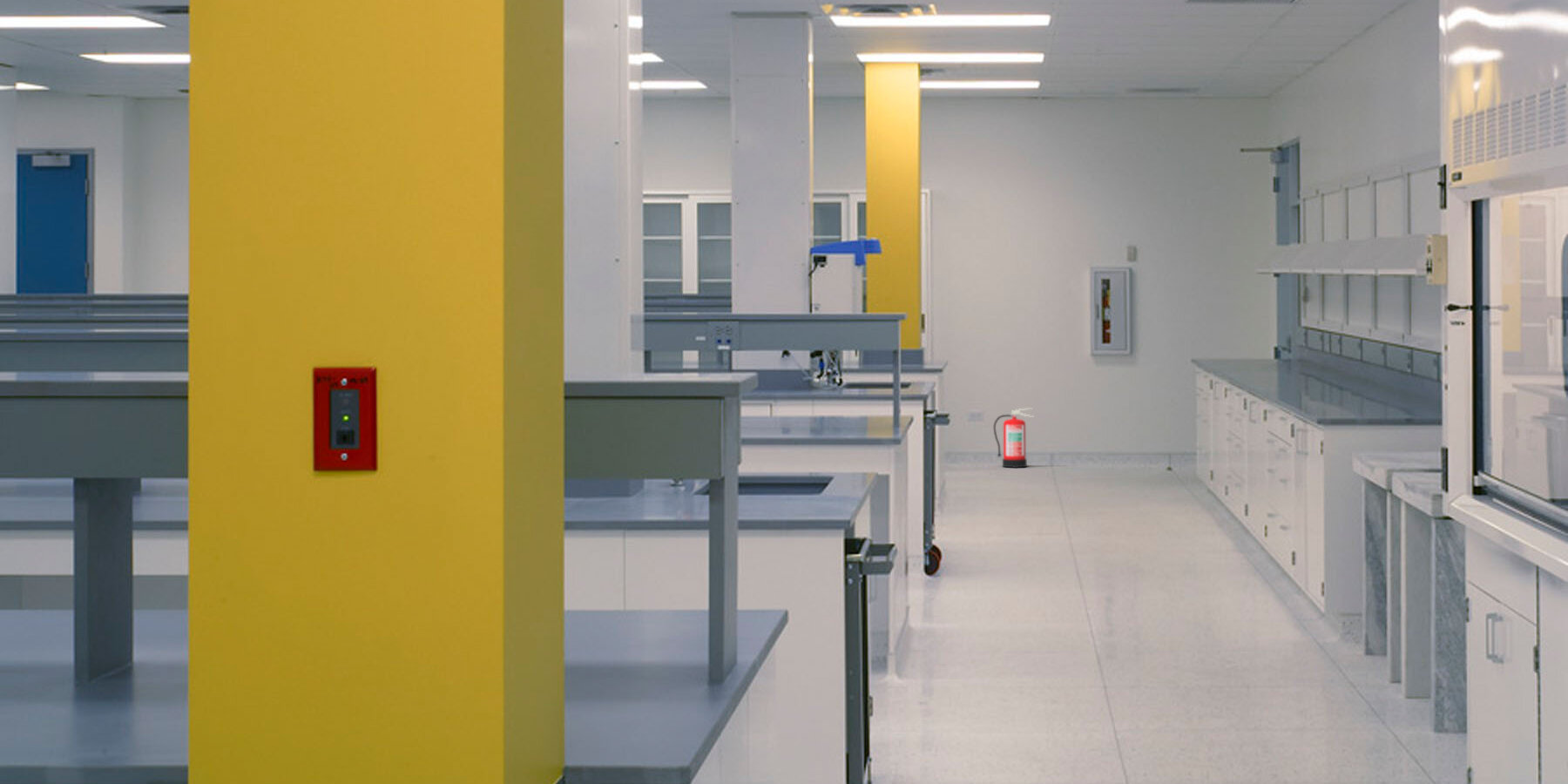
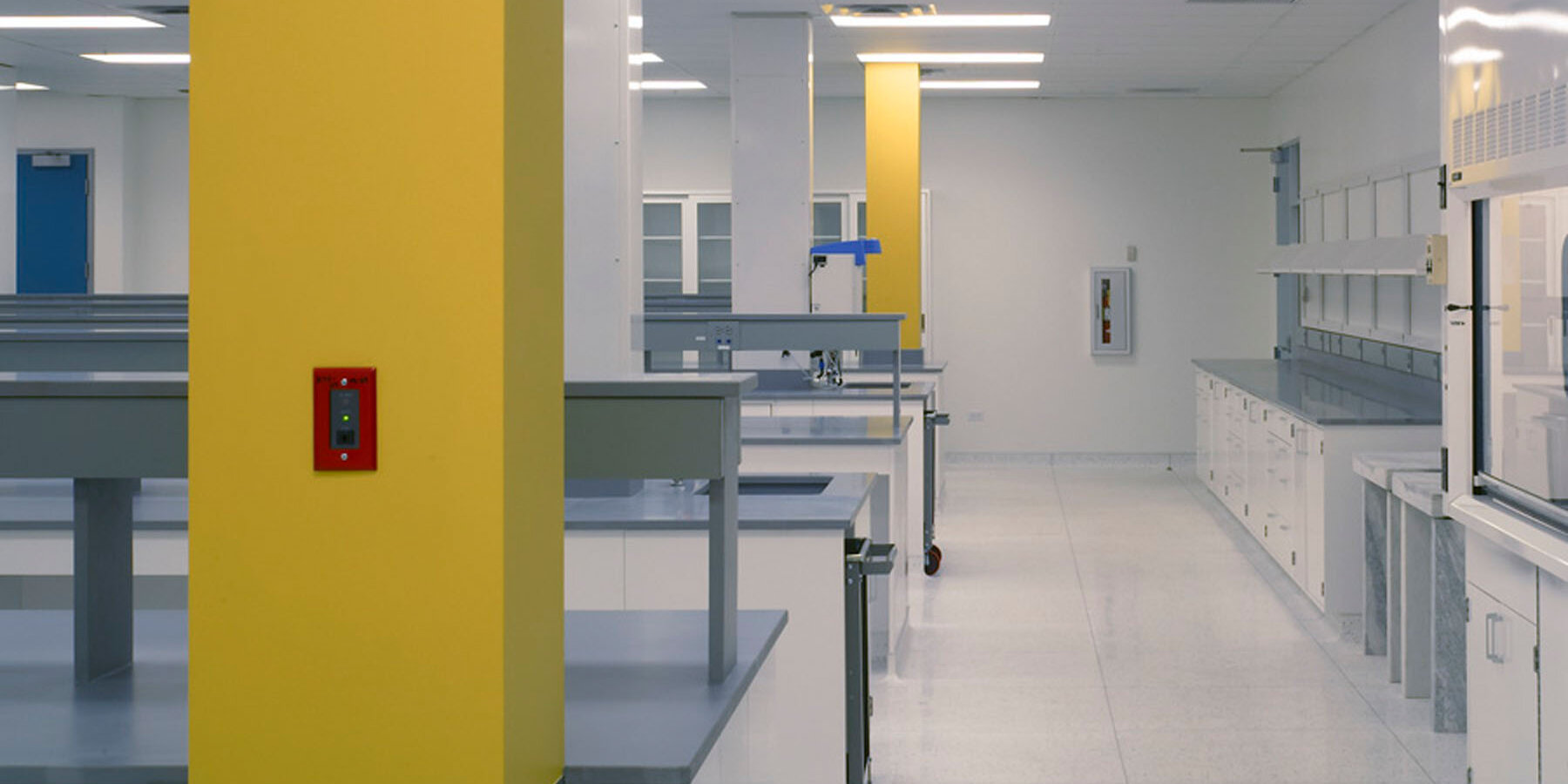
- fire extinguisher (1014, 437)
